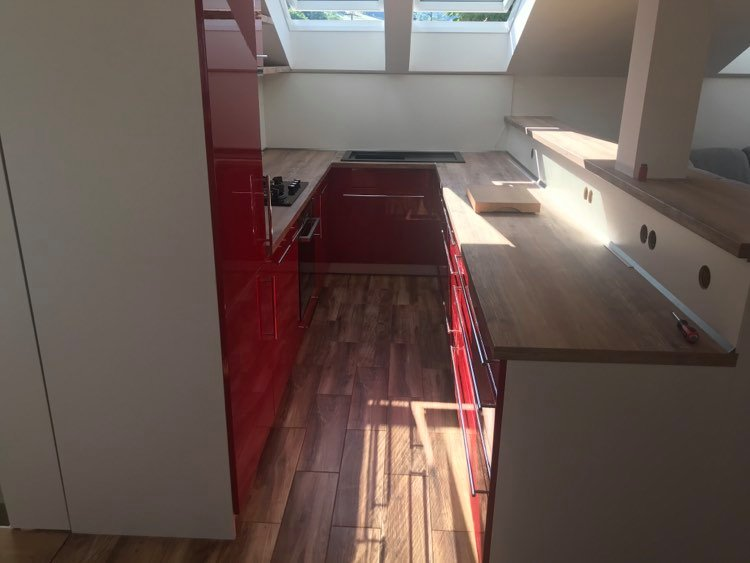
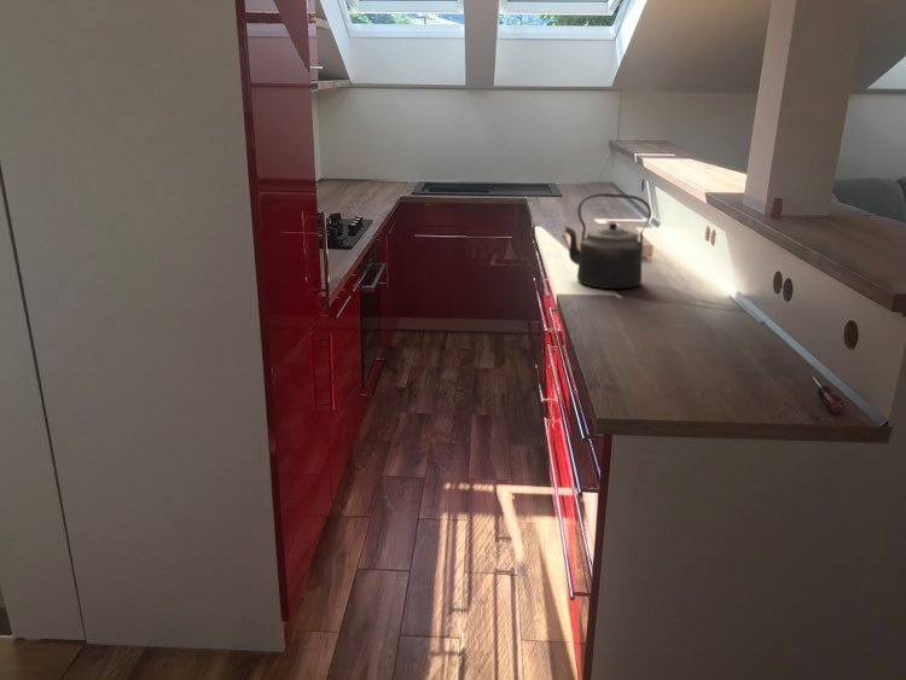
+ kettle (605, 238)
